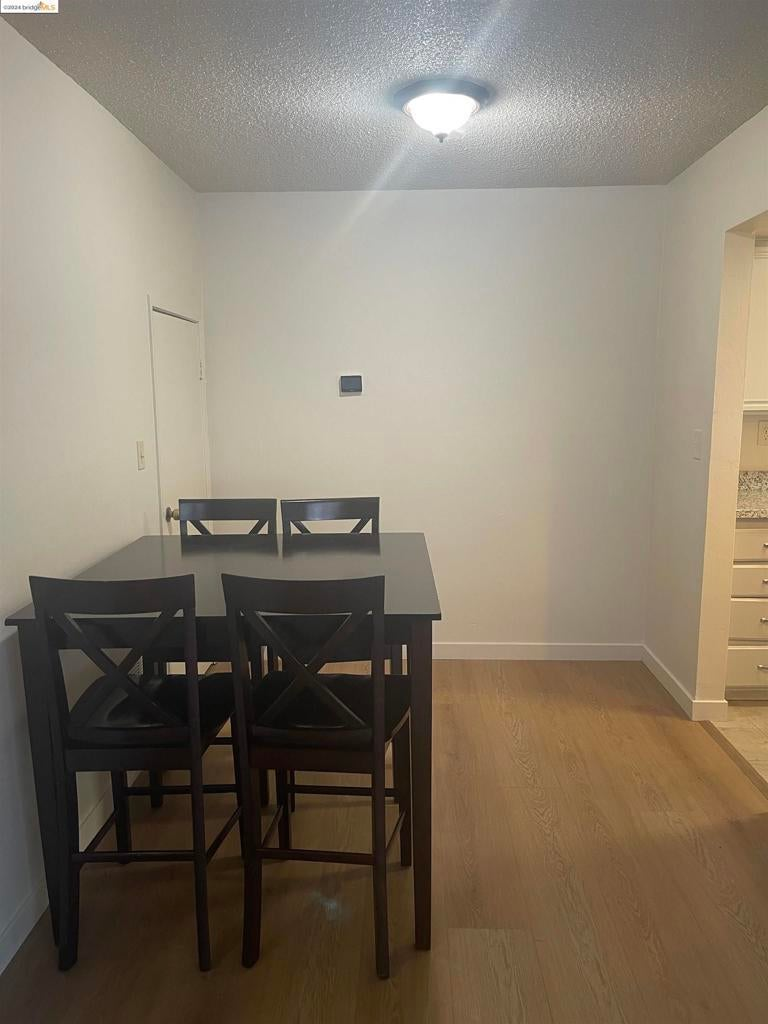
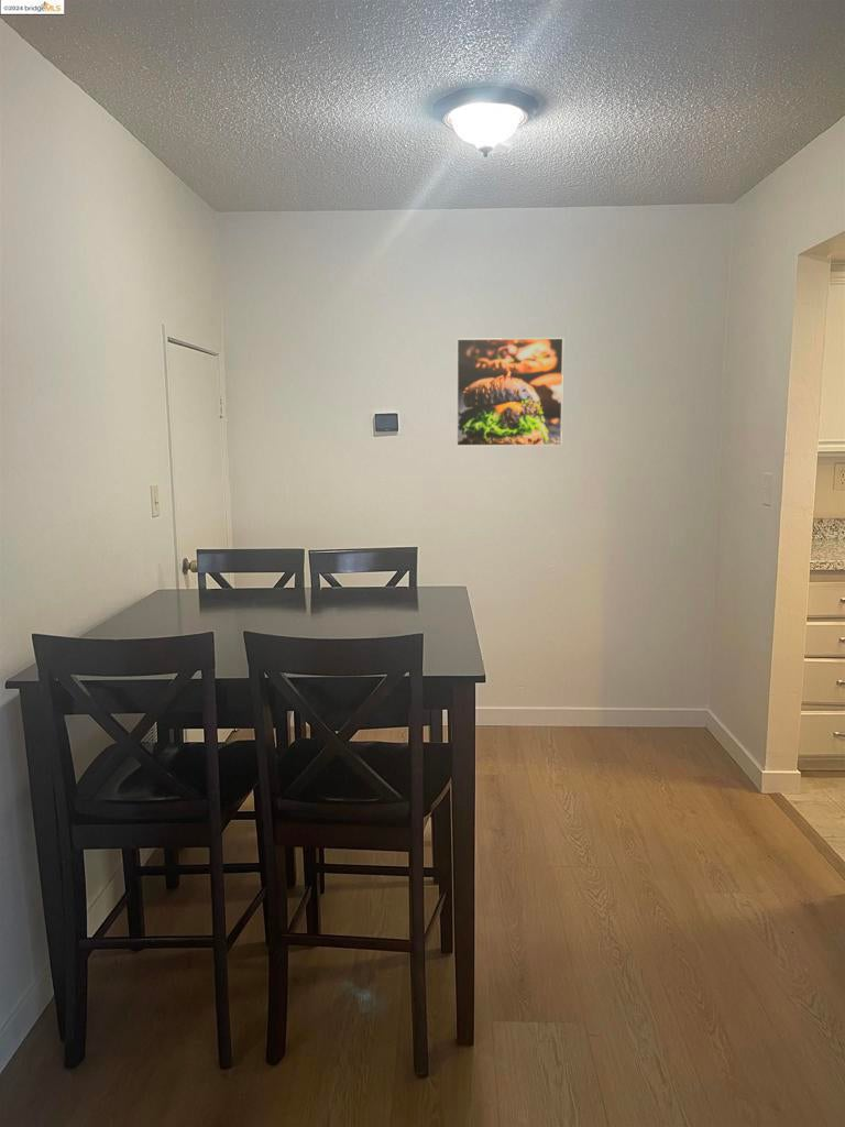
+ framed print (508, 392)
